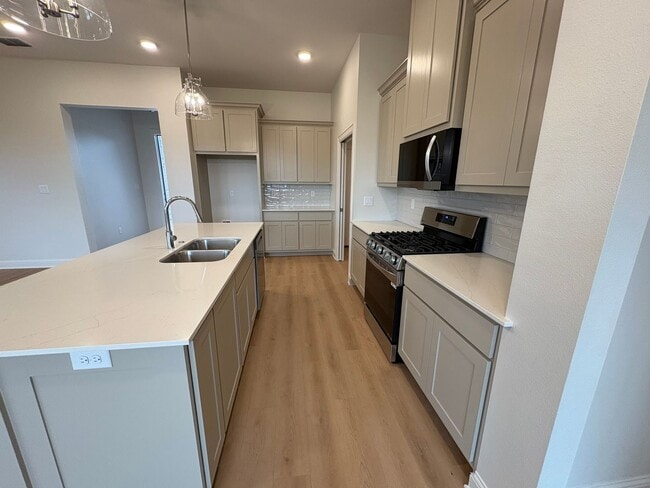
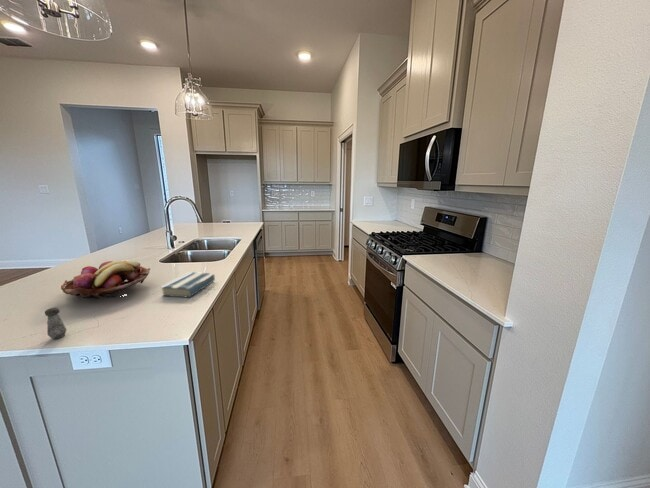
+ fruit basket (108, 277)
+ hardback book (189, 283)
+ salt shaker (55, 322)
